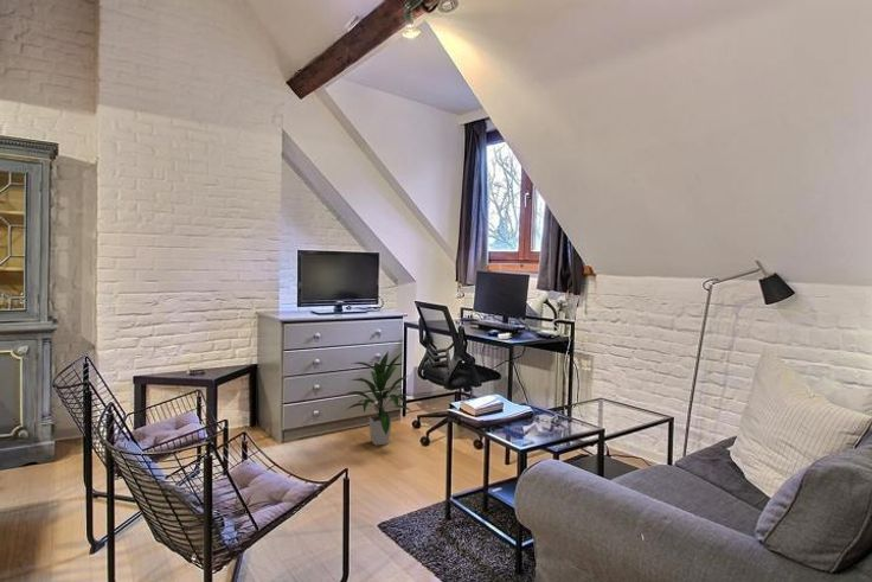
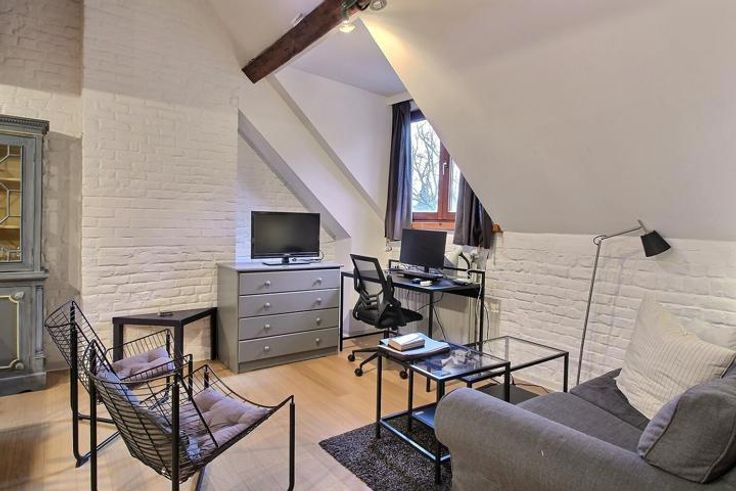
- indoor plant (379, 397)
